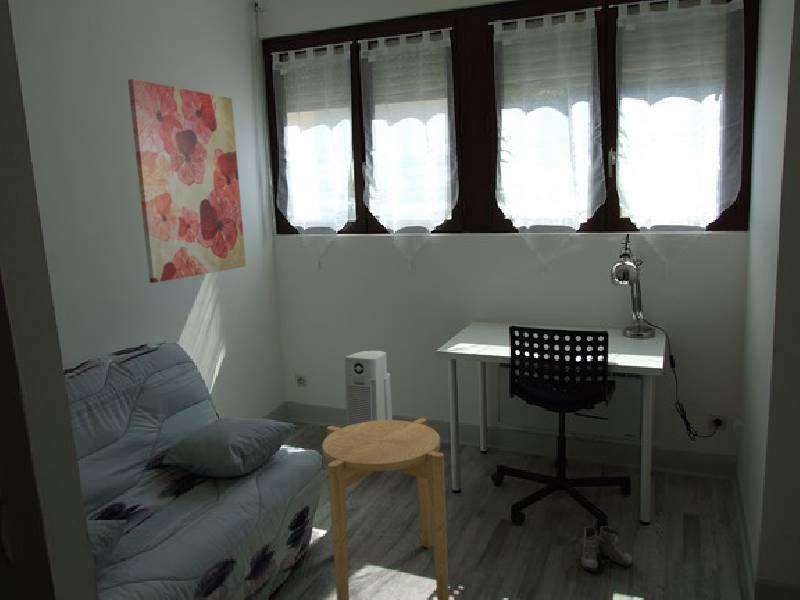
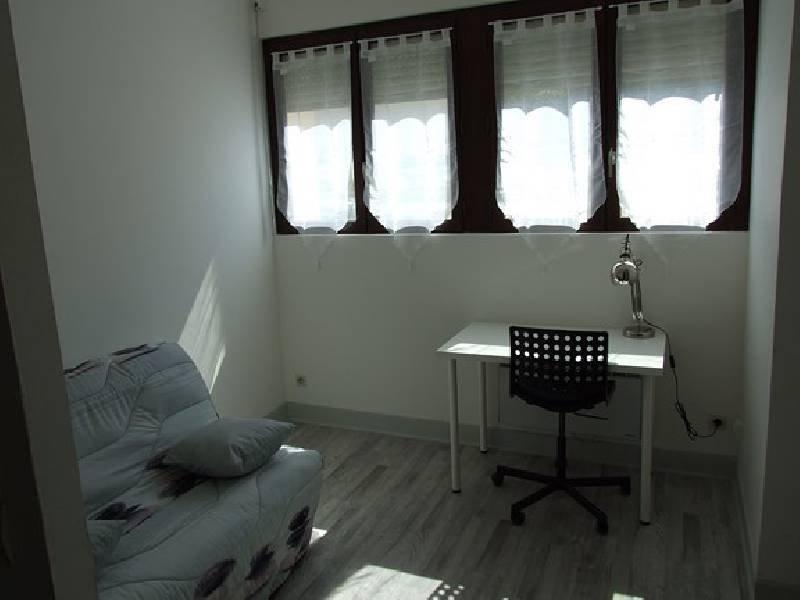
- wall art (193, 183)
- boots (601, 546)
- side table (418, 501)
- air purifier (369, 400)
